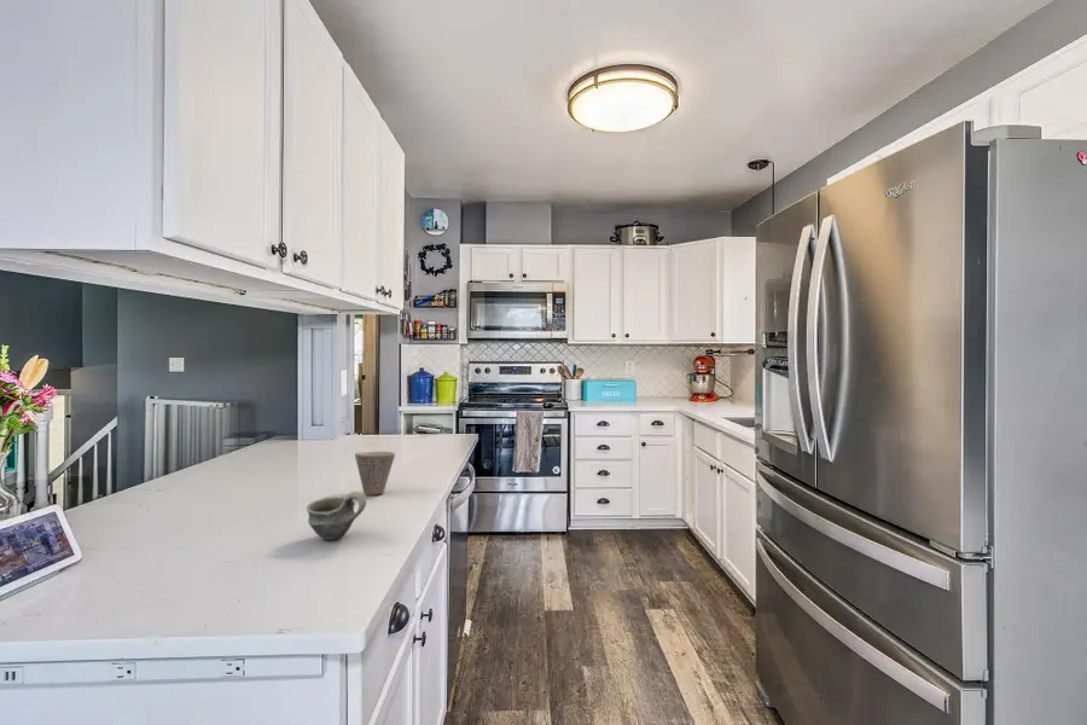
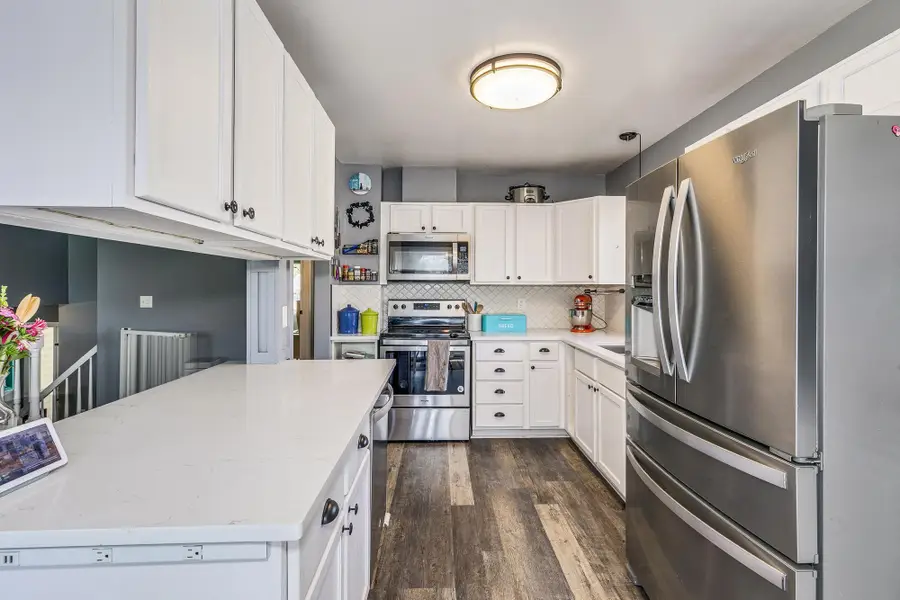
- cup (333, 515)
- cup (374, 472)
